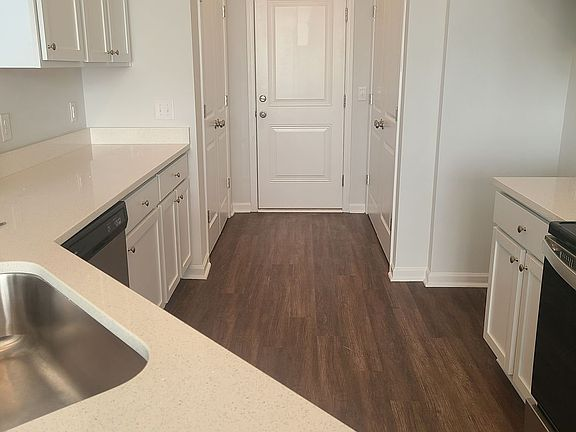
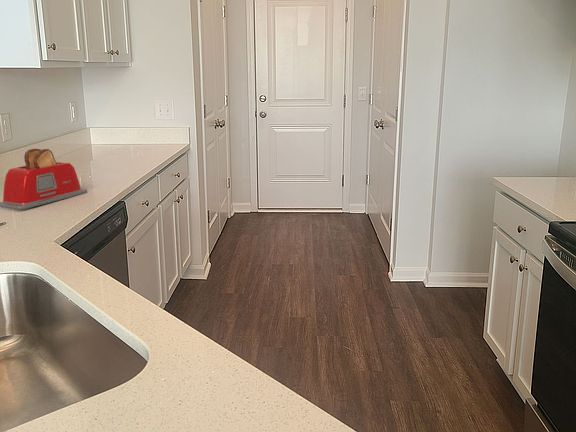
+ toaster (41, 174)
